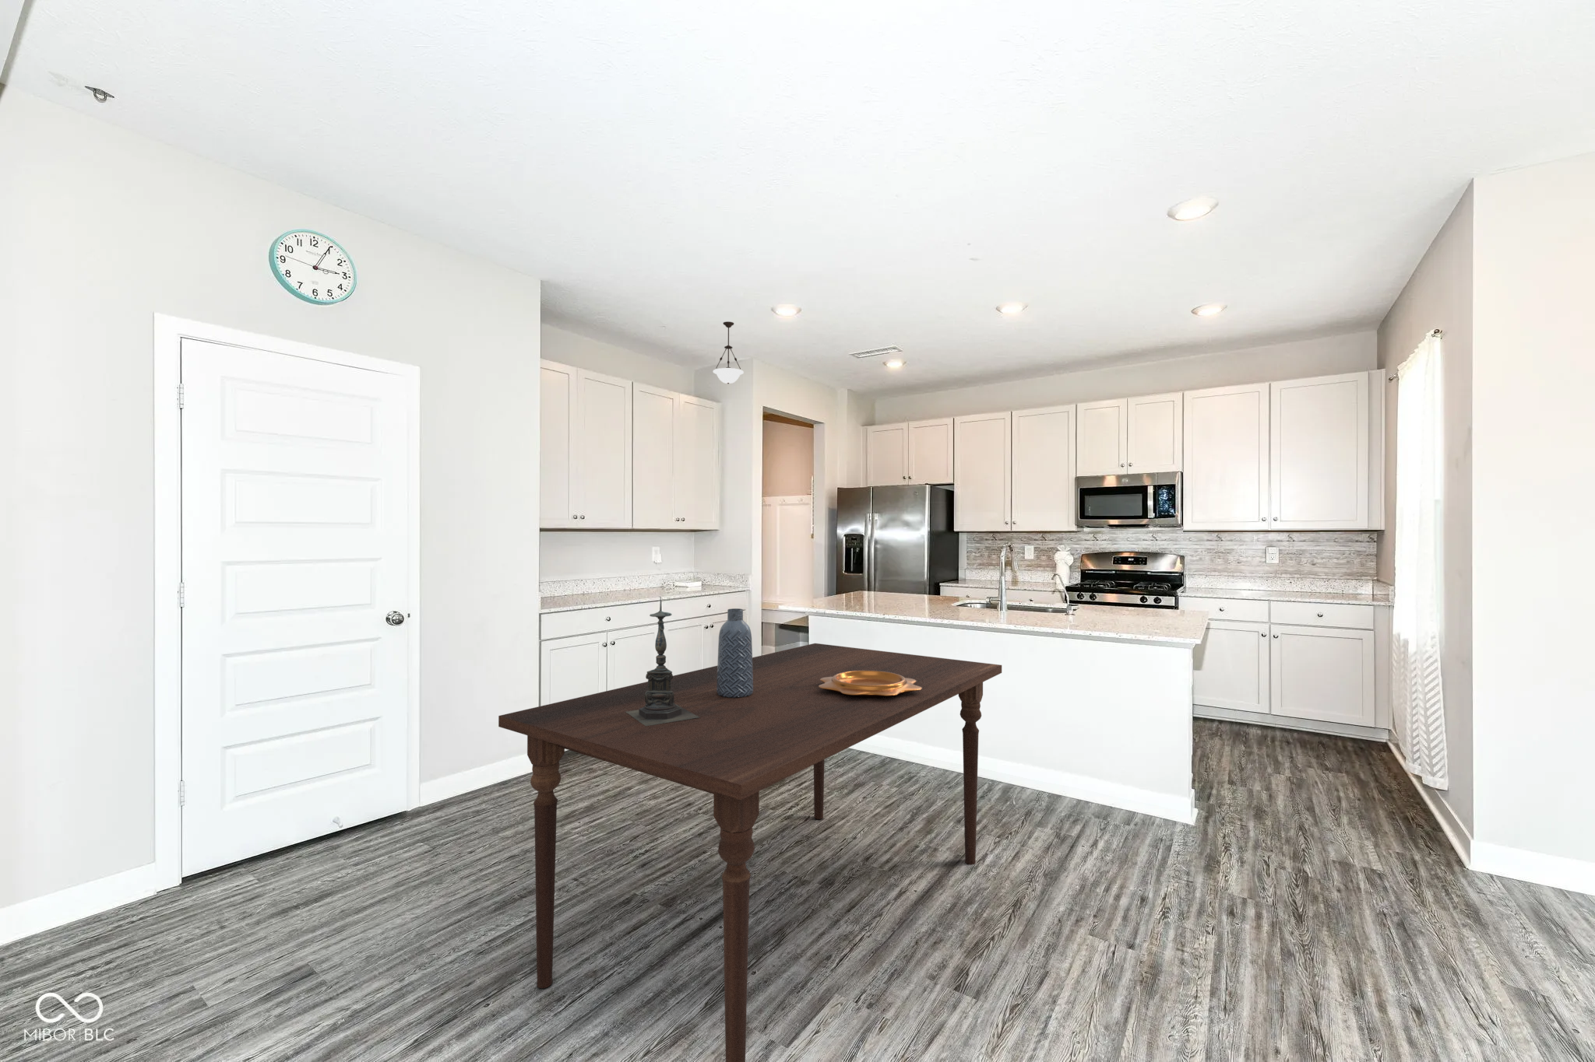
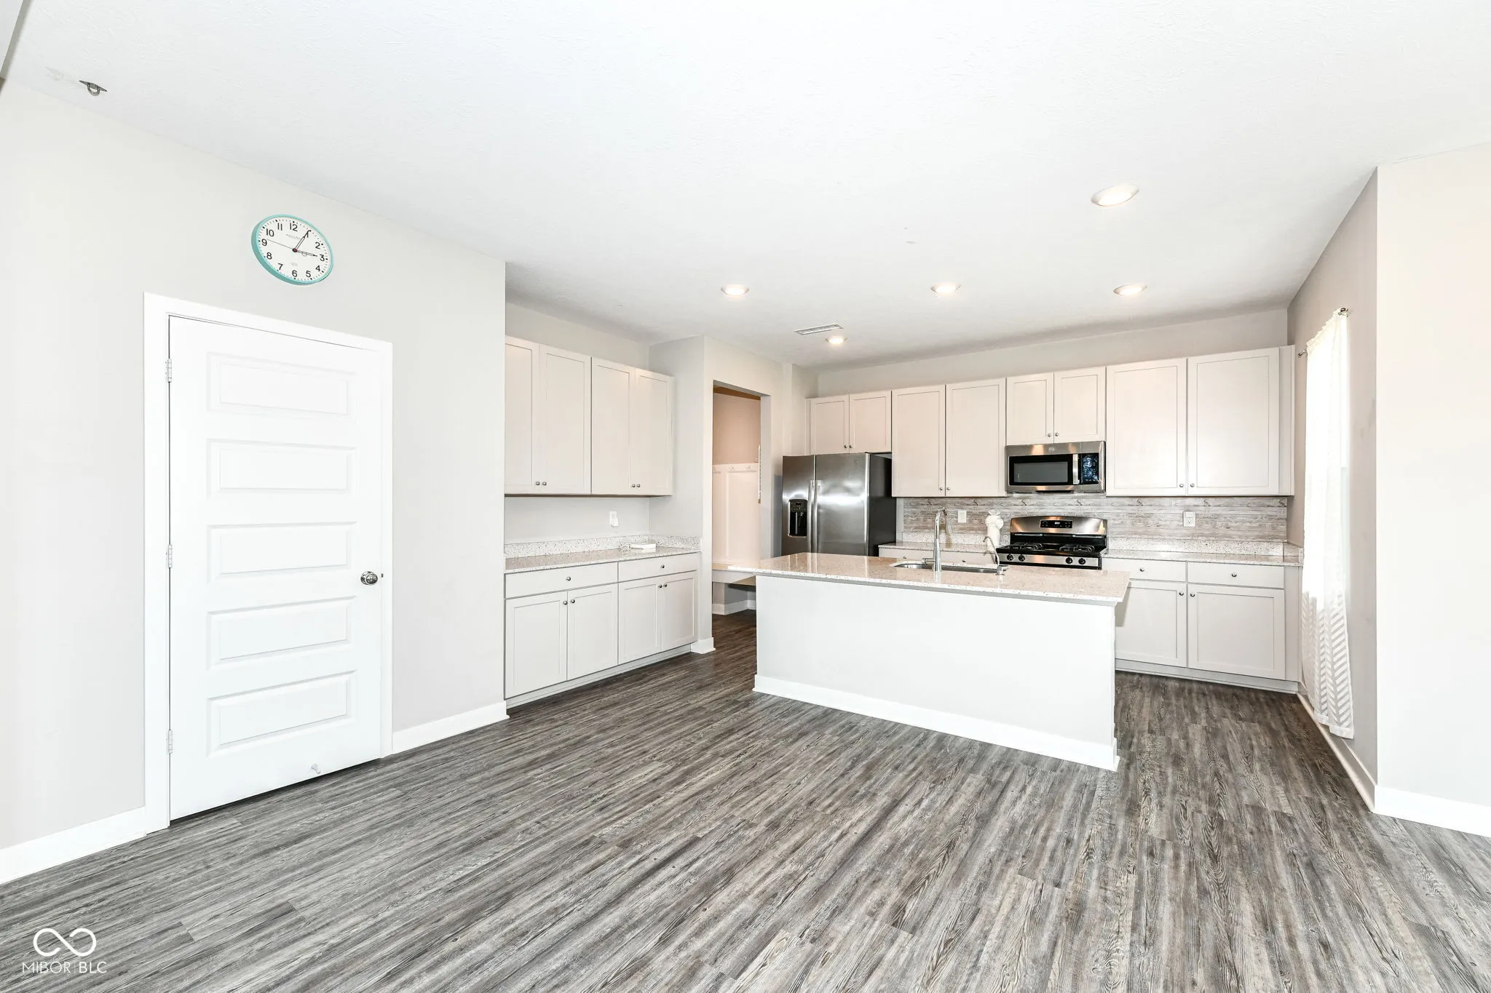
- vase (734, 651)
- candle holder (662, 654)
- pendant light (728, 353)
- dining table (814, 799)
- decorative bowl (869, 683)
